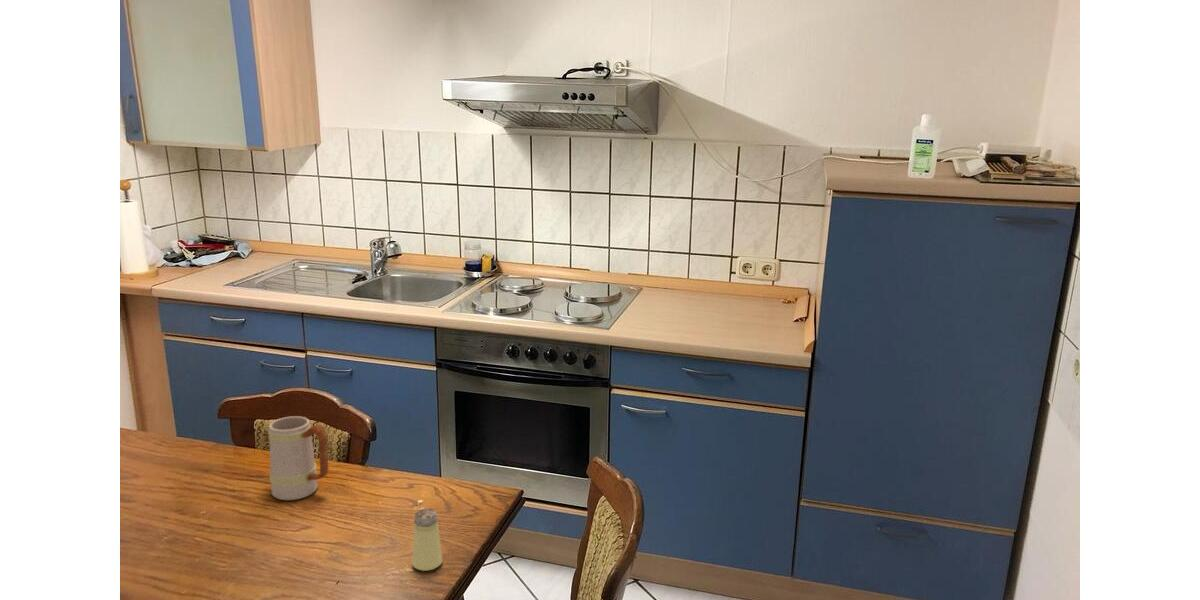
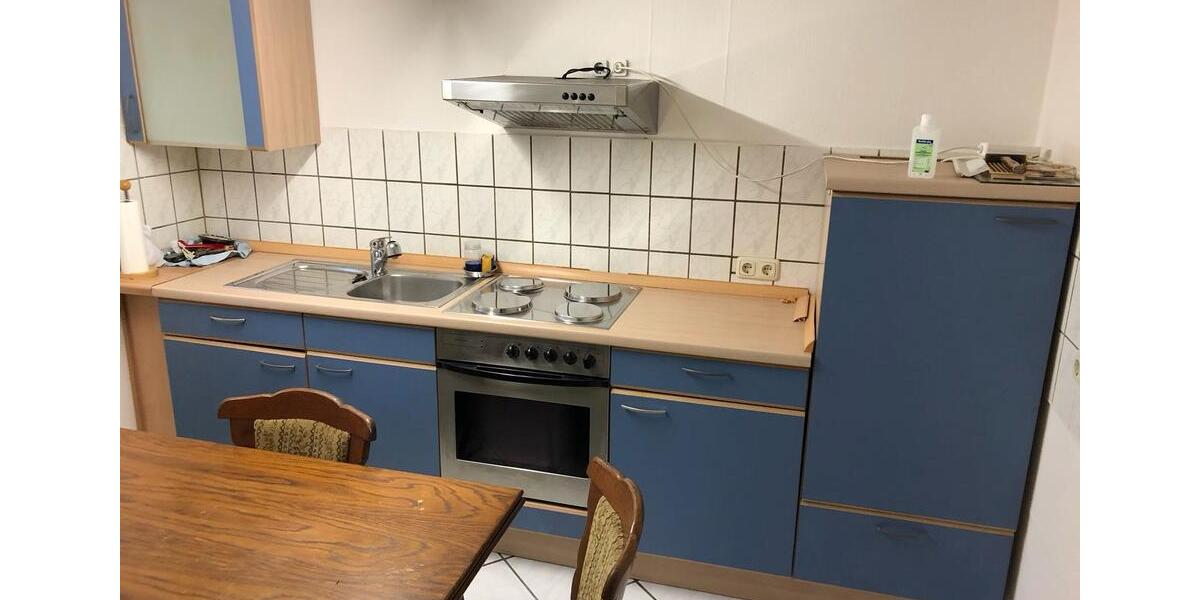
- mug (299, 458)
- saltshaker (426, 538)
